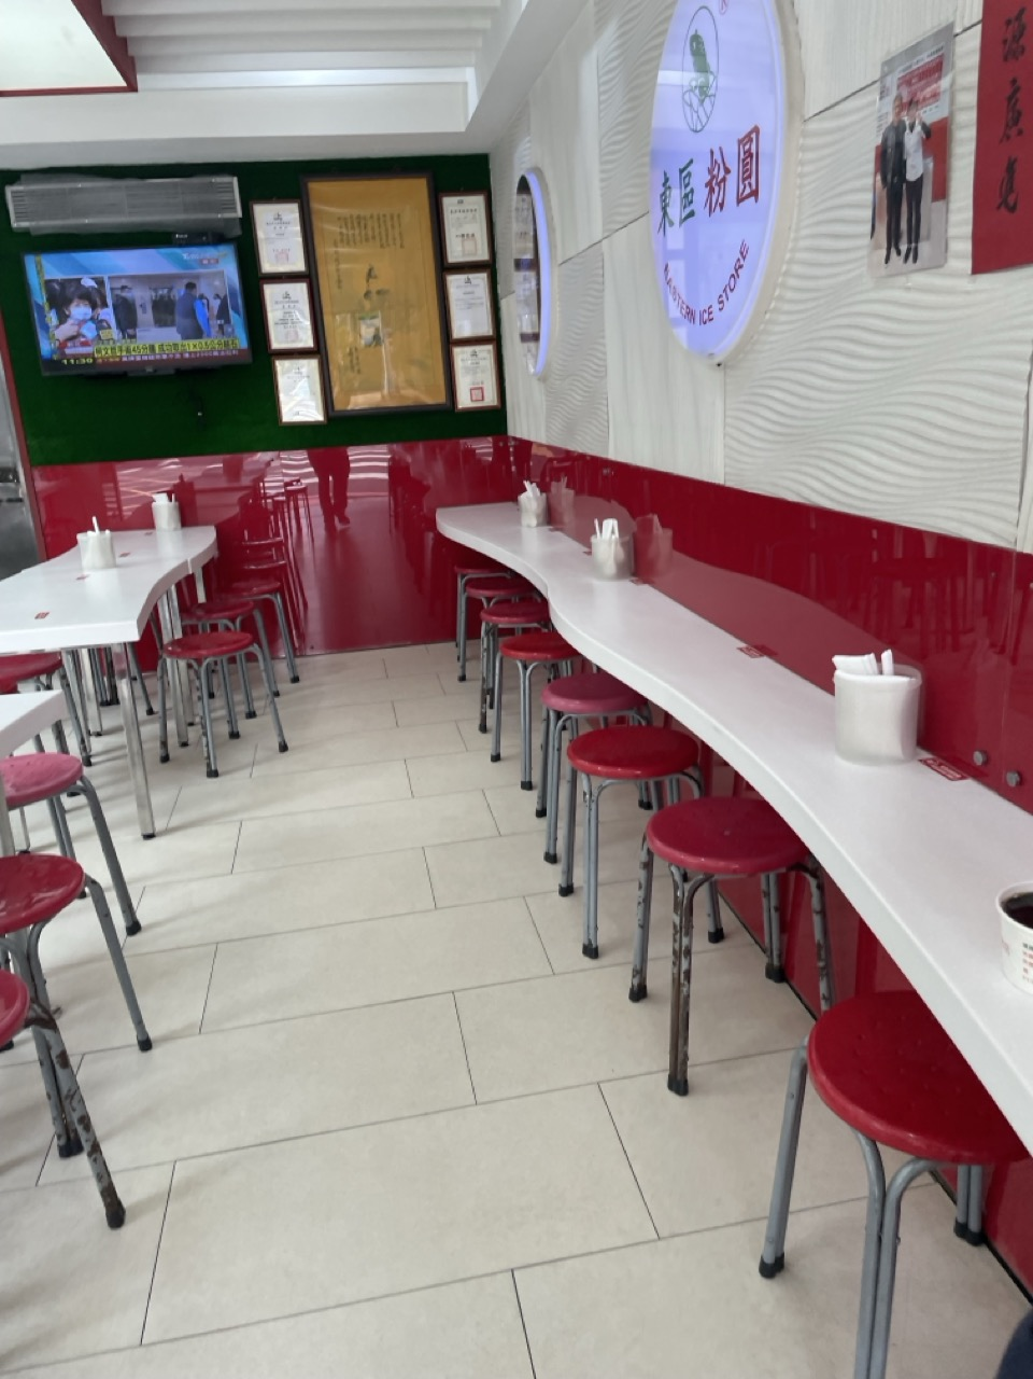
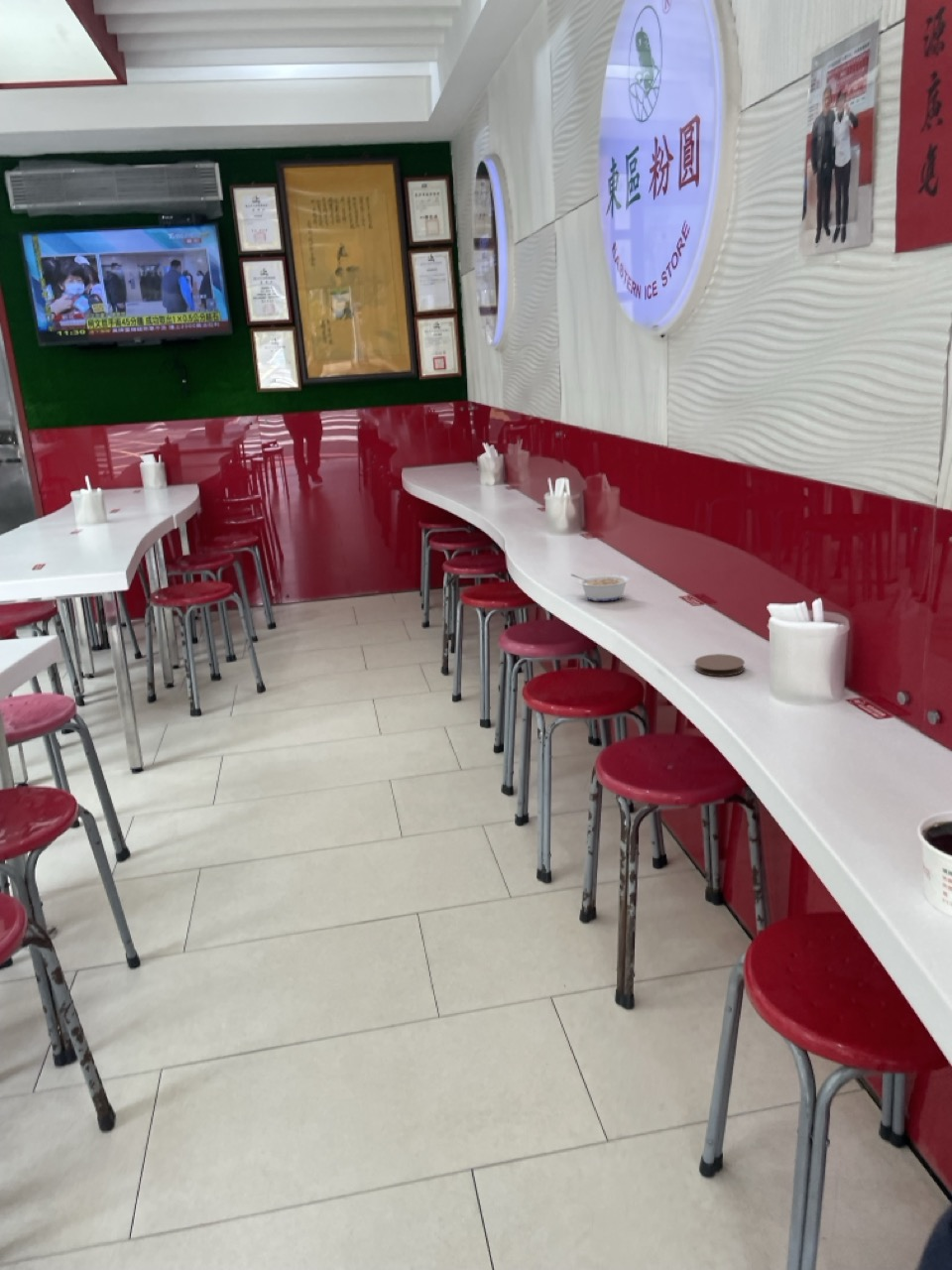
+ legume (602, 586)
+ coaster (719, 665)
